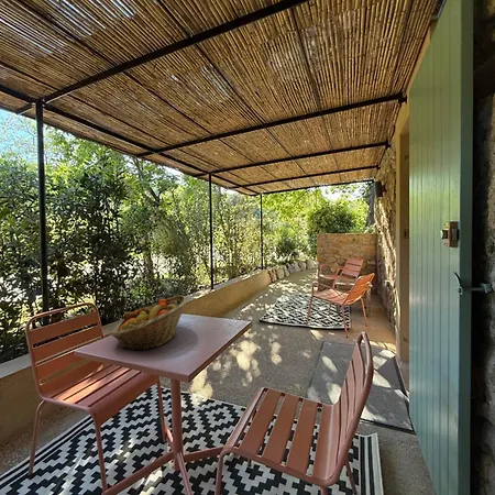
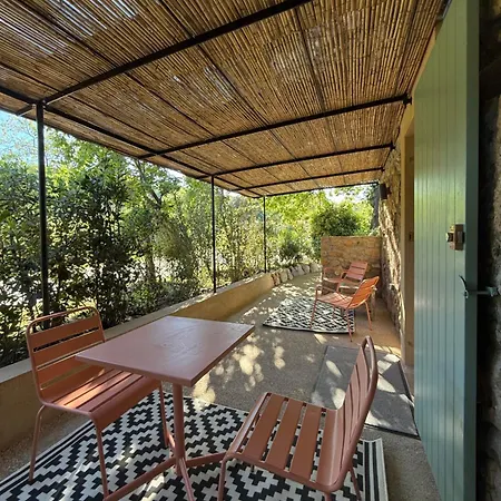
- fruit basket (152, 319)
